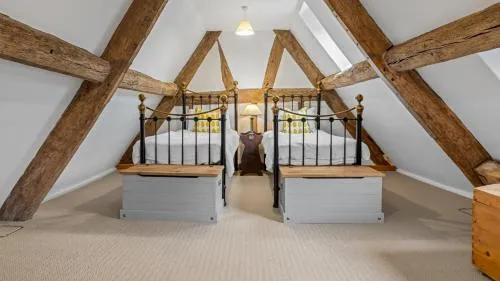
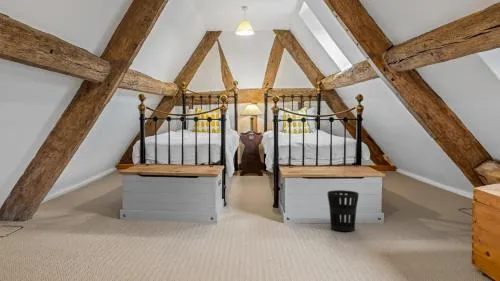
+ wastebasket (342, 210)
